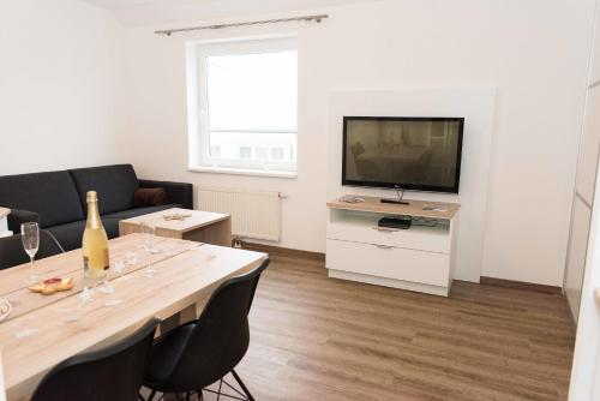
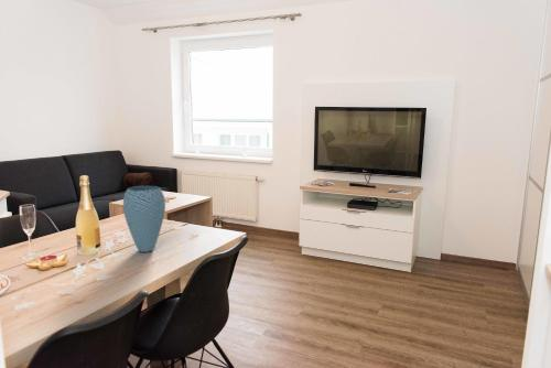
+ vase (144, 219)
